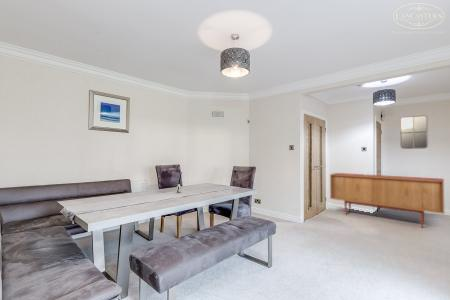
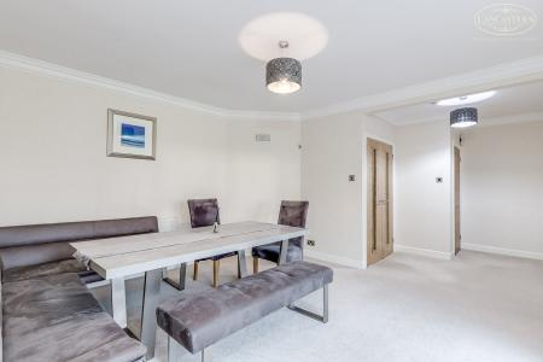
- sideboard (381, 197)
- home mirror (413, 132)
